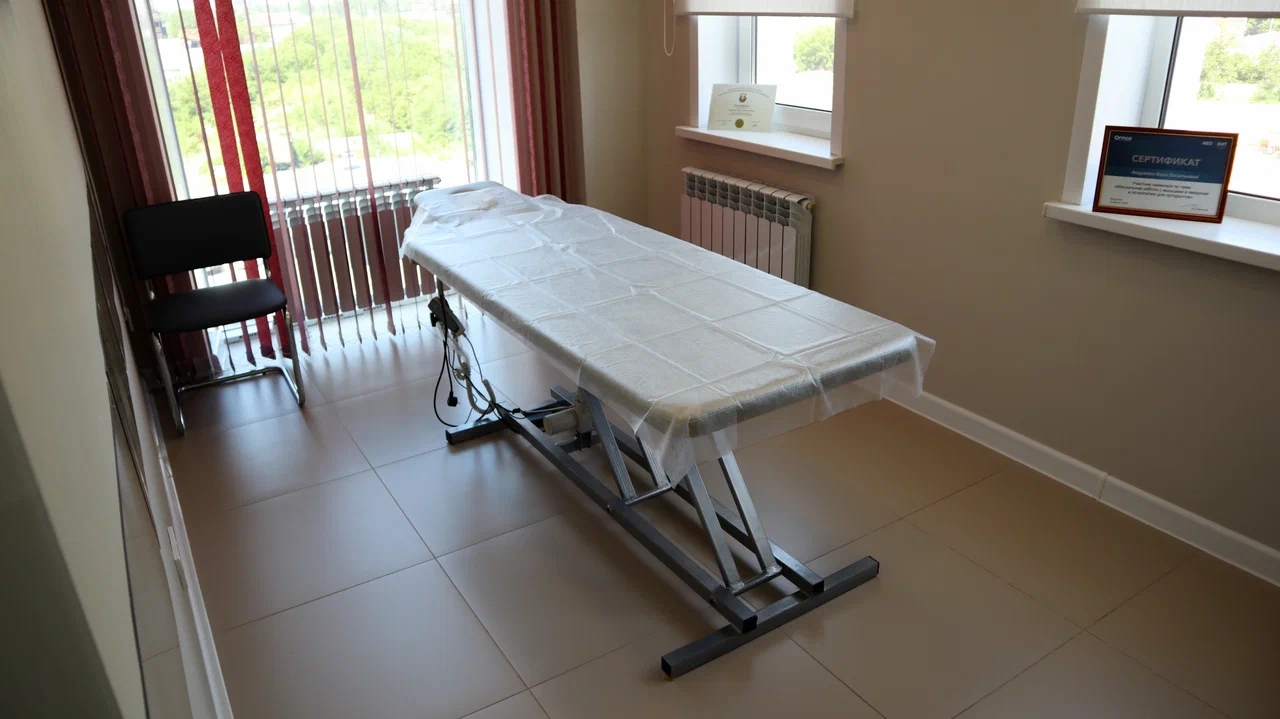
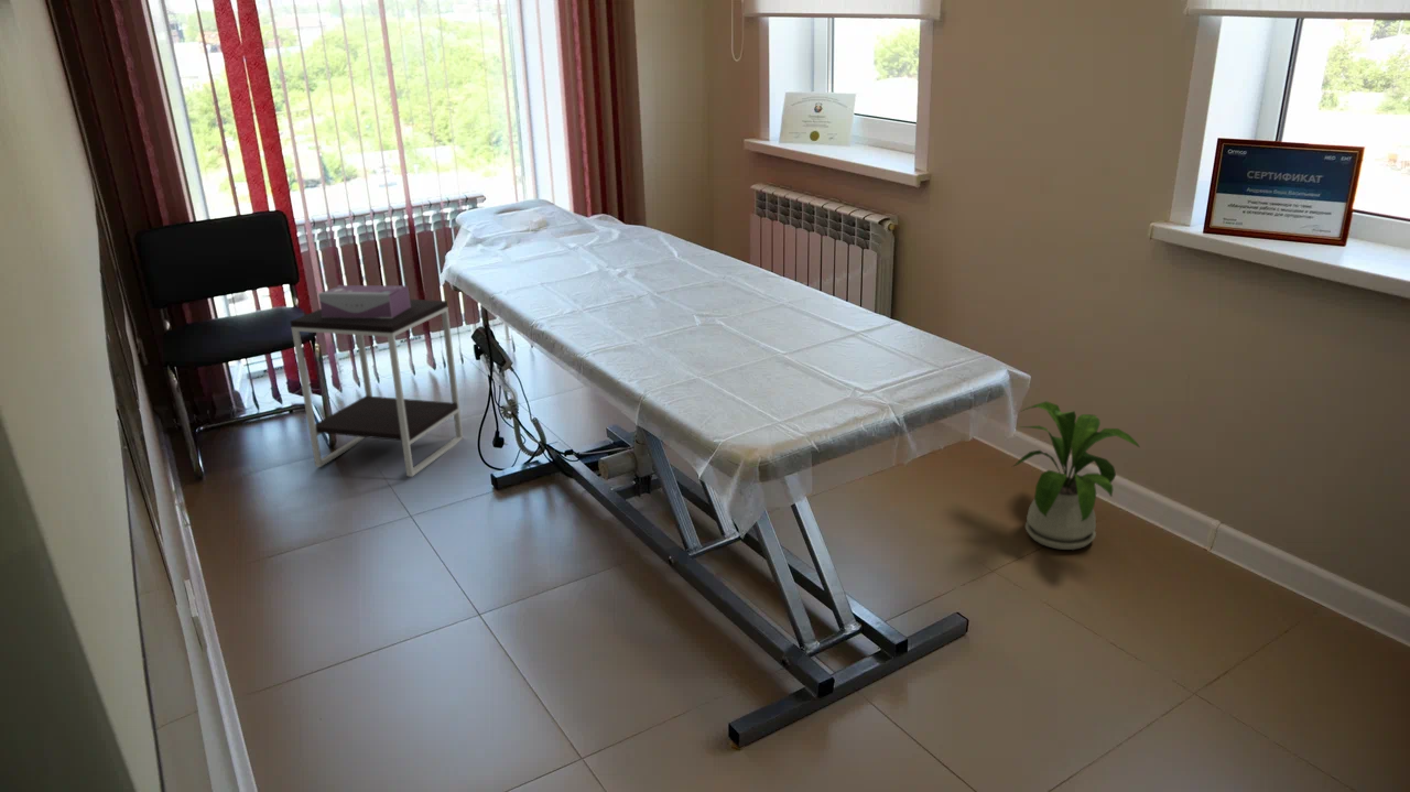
+ house plant (1080, 465)
+ side table (370, 384)
+ tissue box (365, 300)
